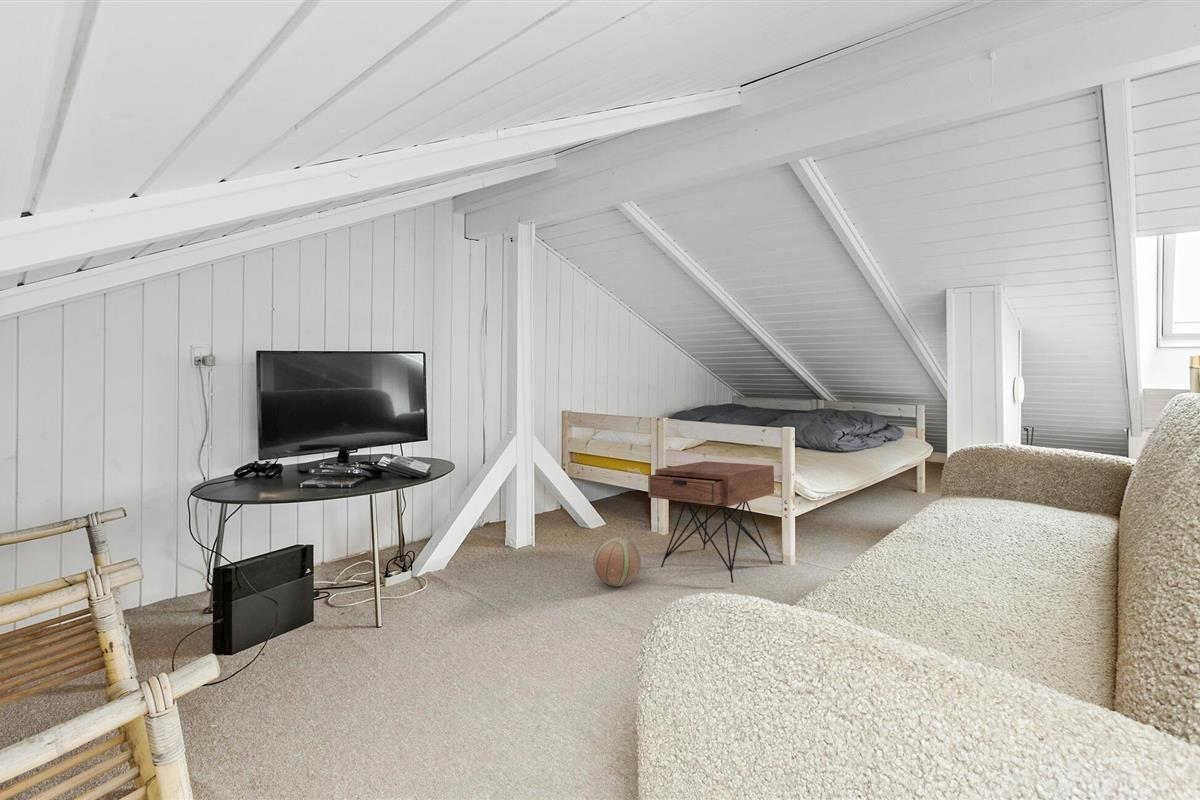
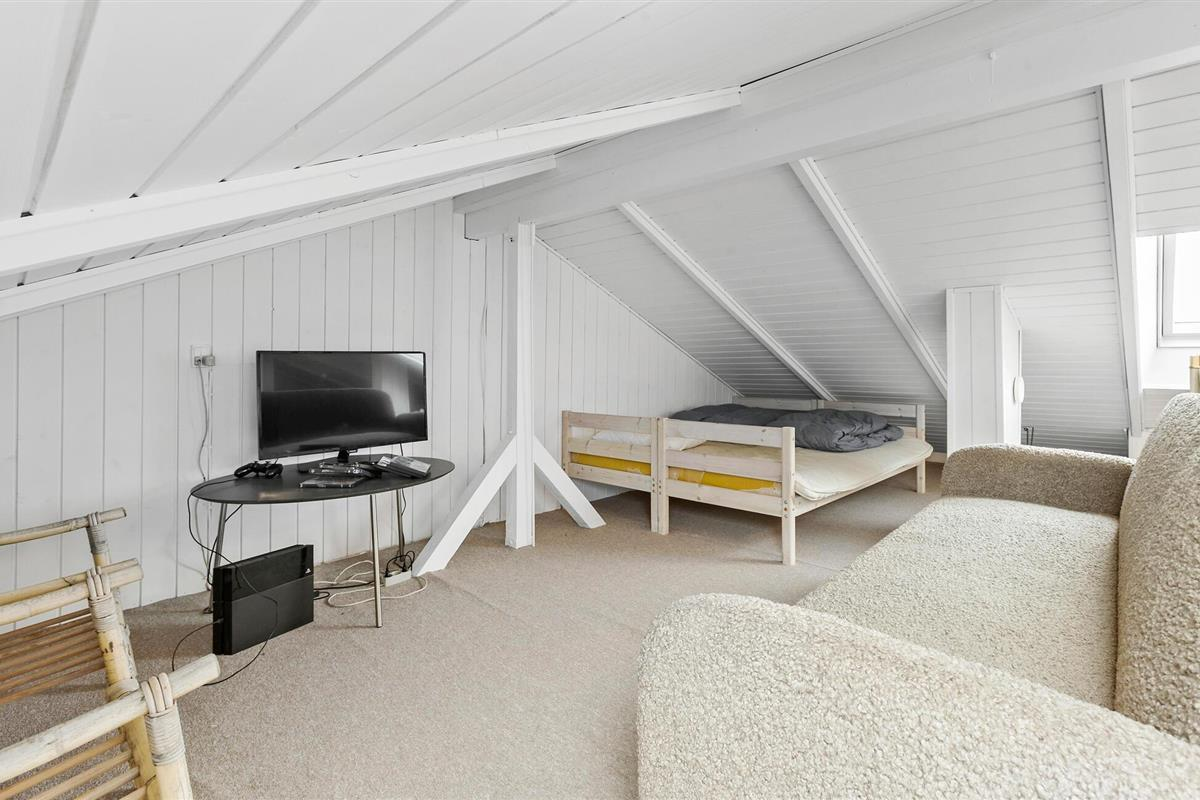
- nightstand (710, 517)
- ball (617, 561)
